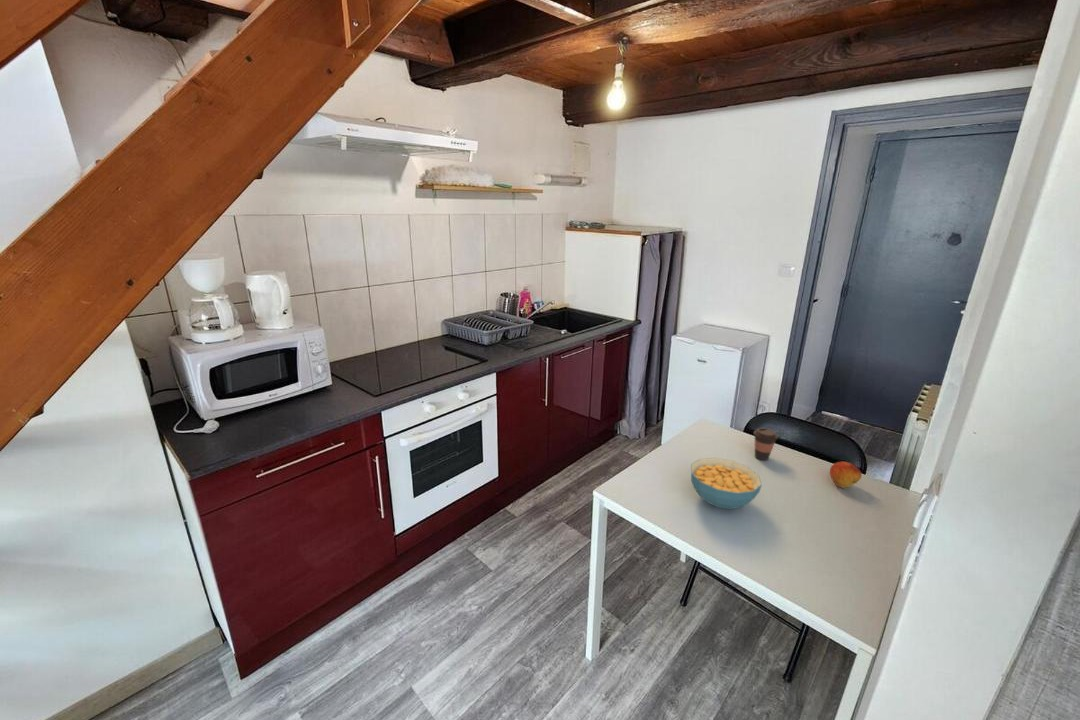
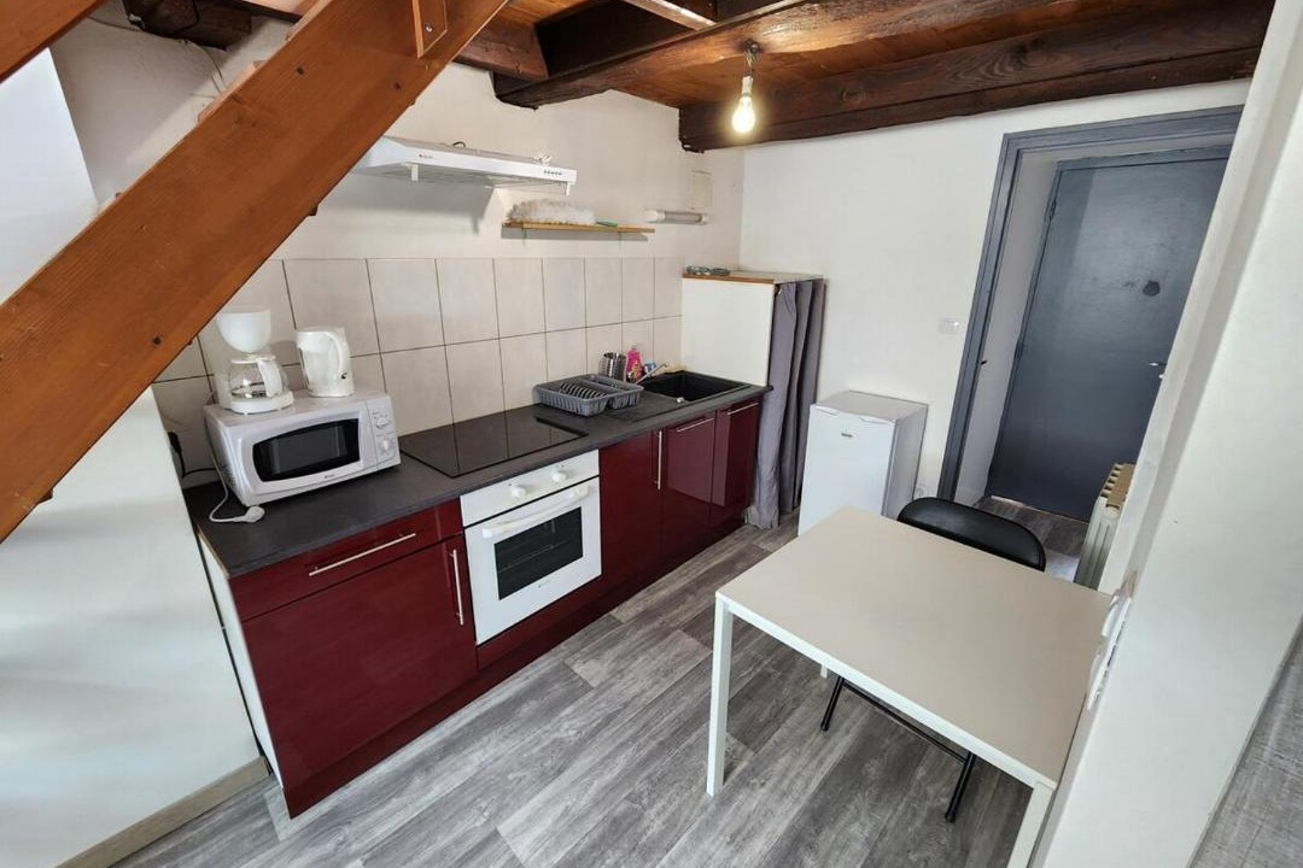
- coffee cup (763, 444)
- cereal bowl (722, 488)
- fruit (844, 474)
